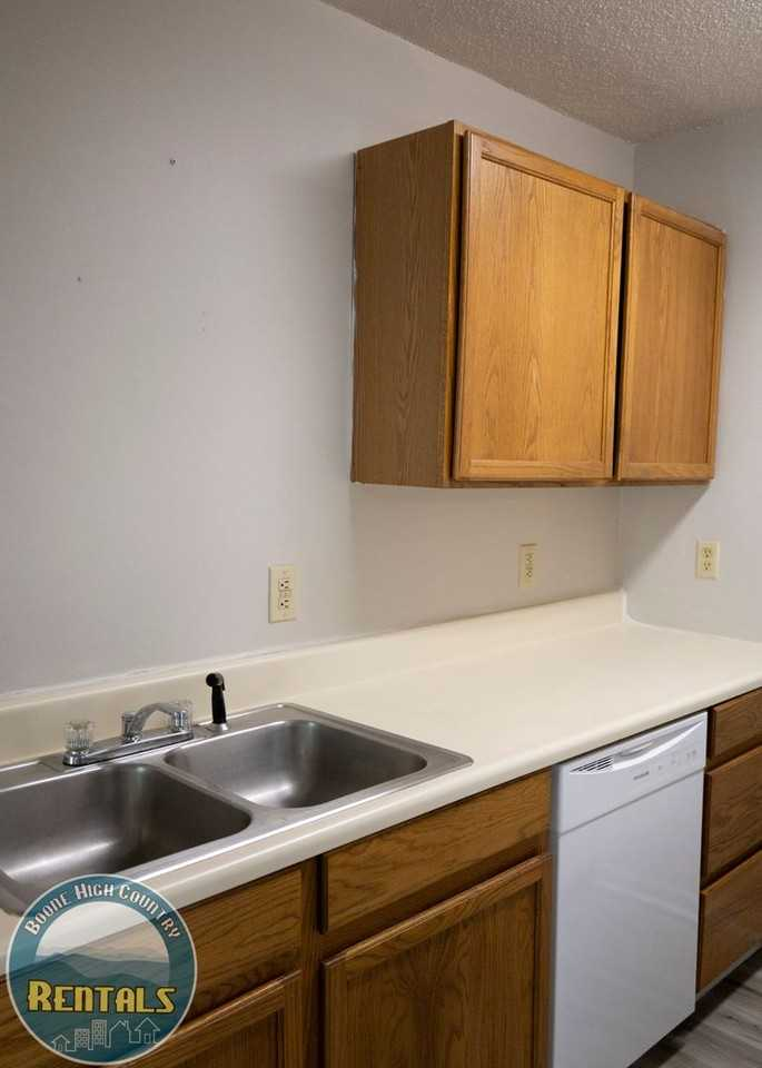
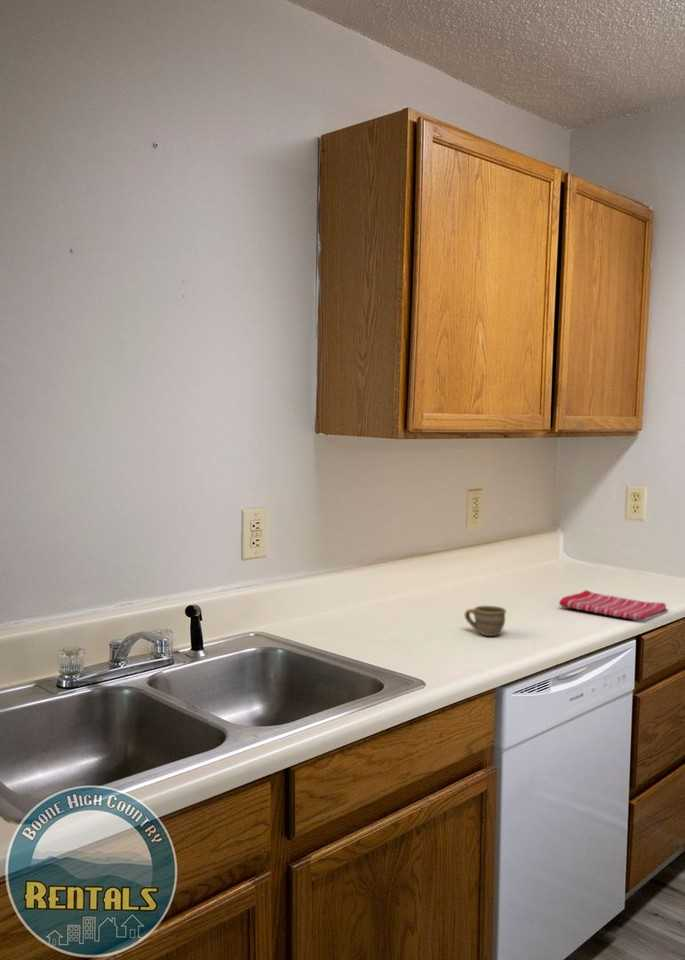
+ dish towel (612, 604)
+ cup (484, 620)
